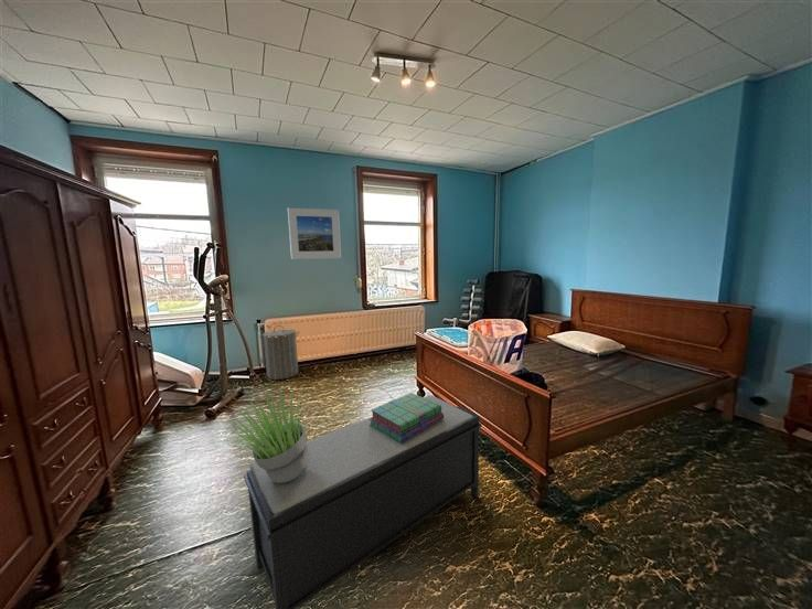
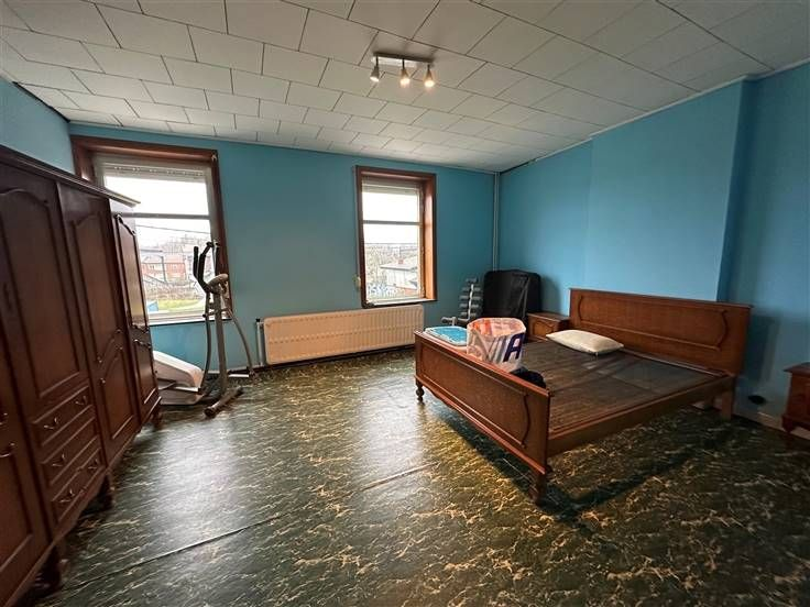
- bench (377, 482)
- stack of books (406, 414)
- potted plant (289, 438)
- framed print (314, 234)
- laundry hamper (280, 350)
